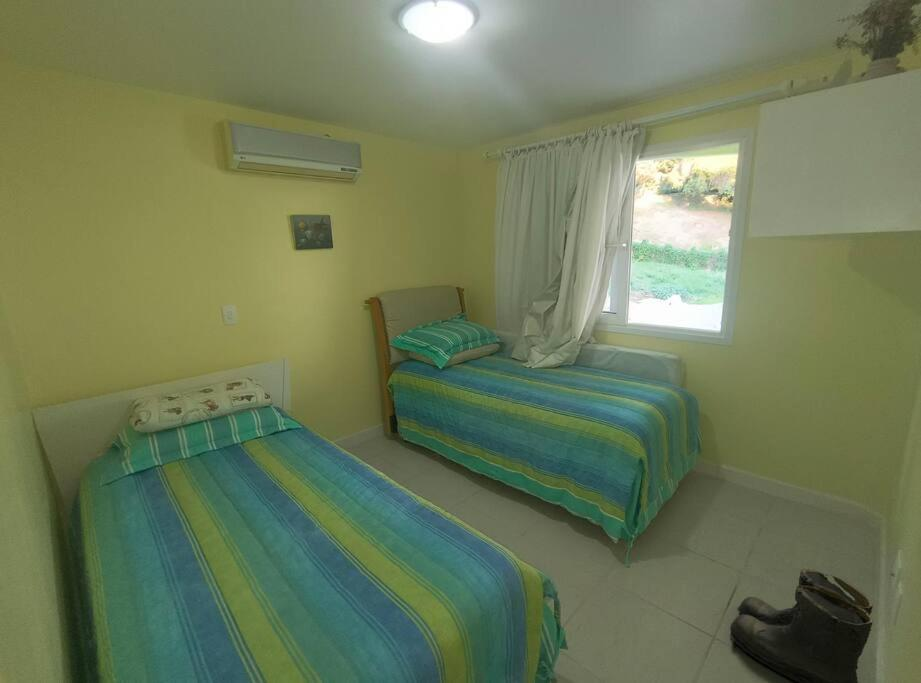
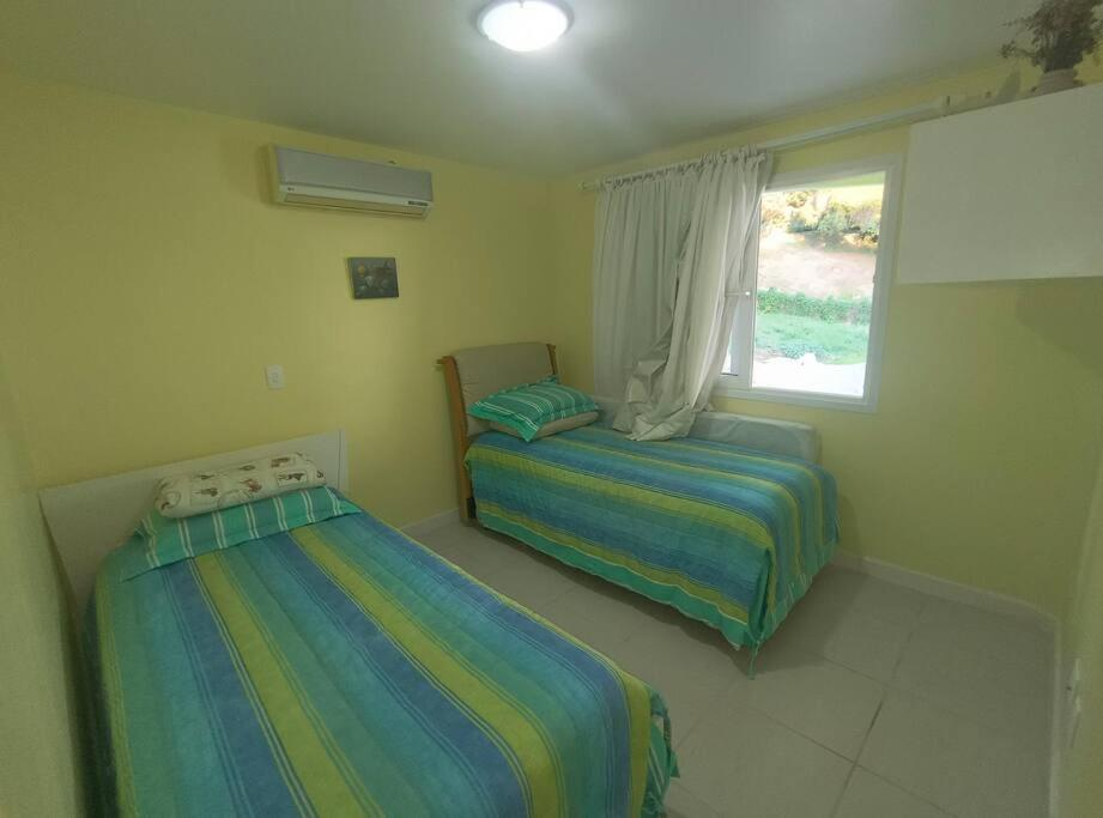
- boots (794, 615)
